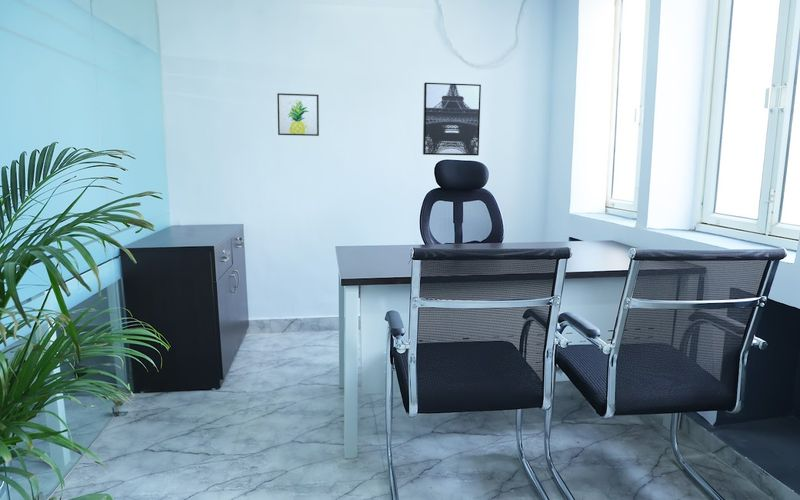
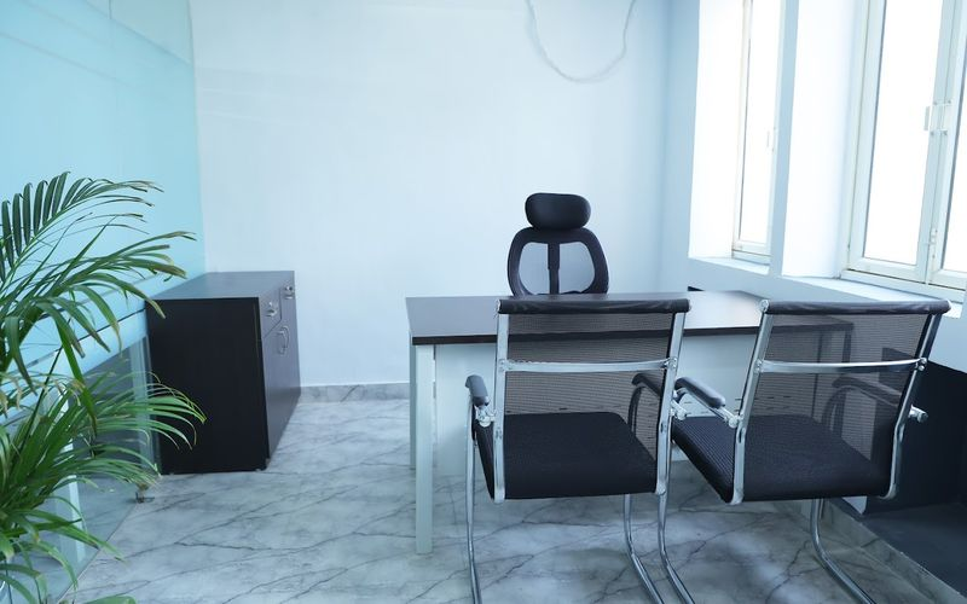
- wall art (298, 114)
- wall art (451, 119)
